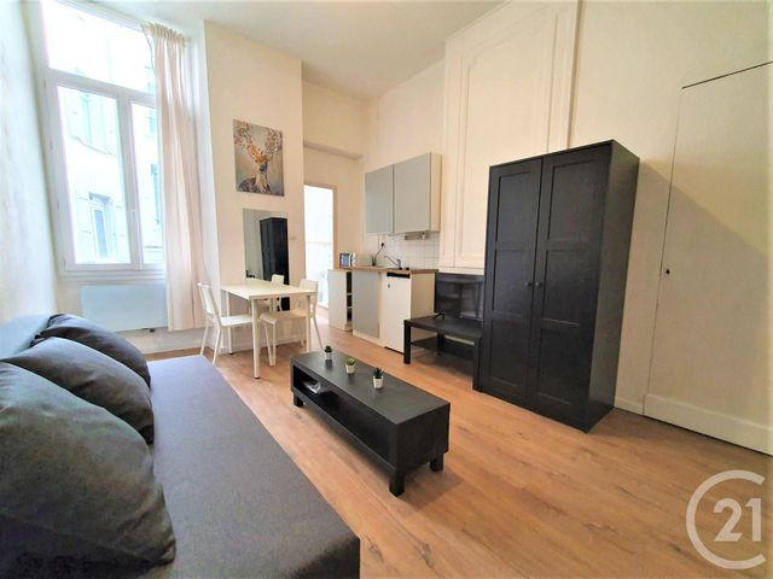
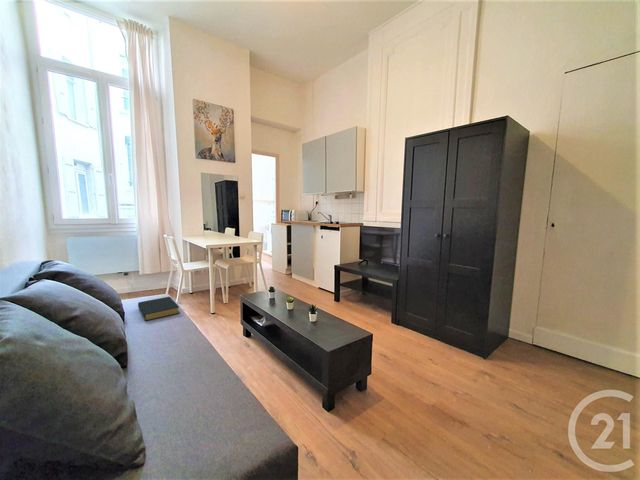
+ hardback book (158, 307)
